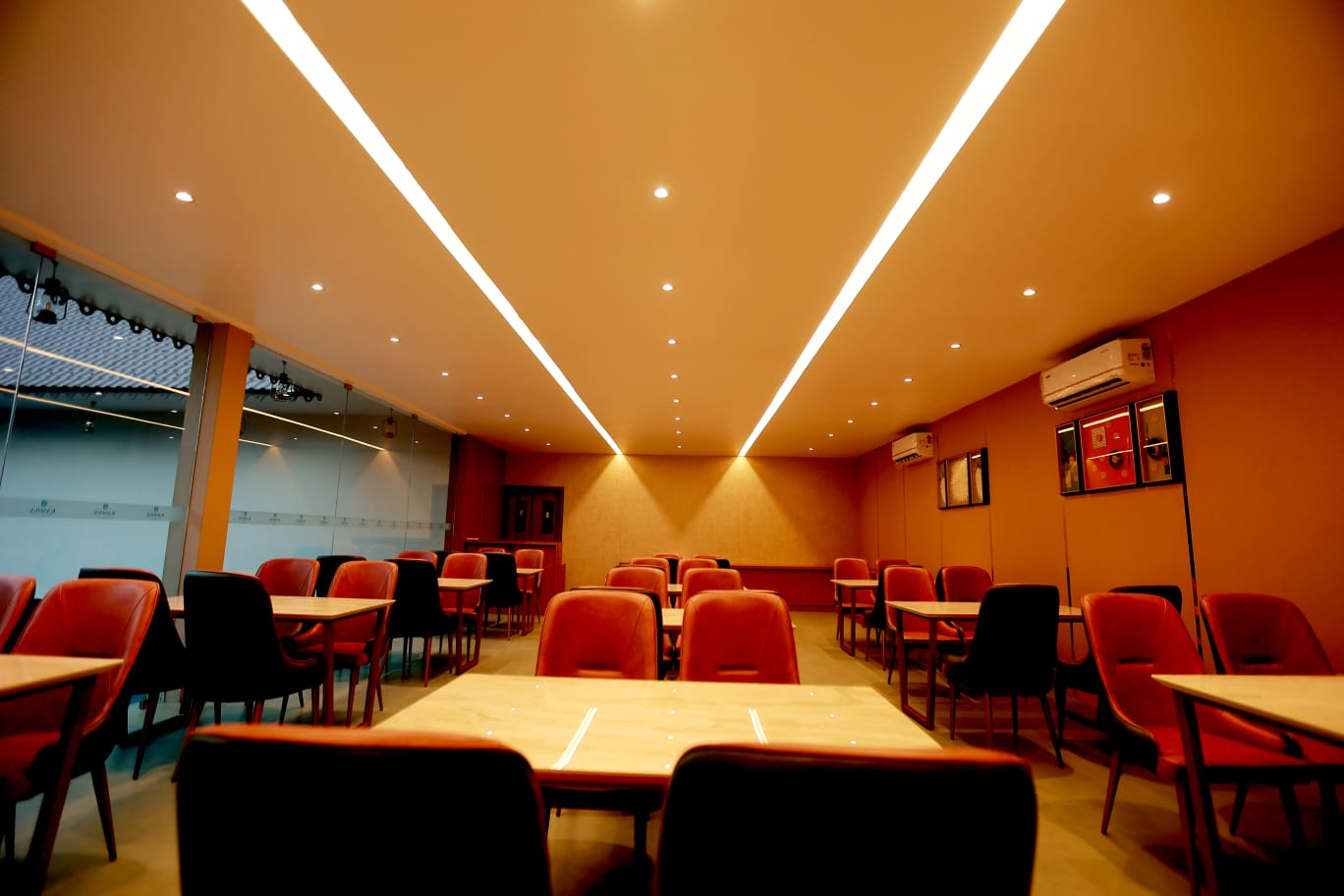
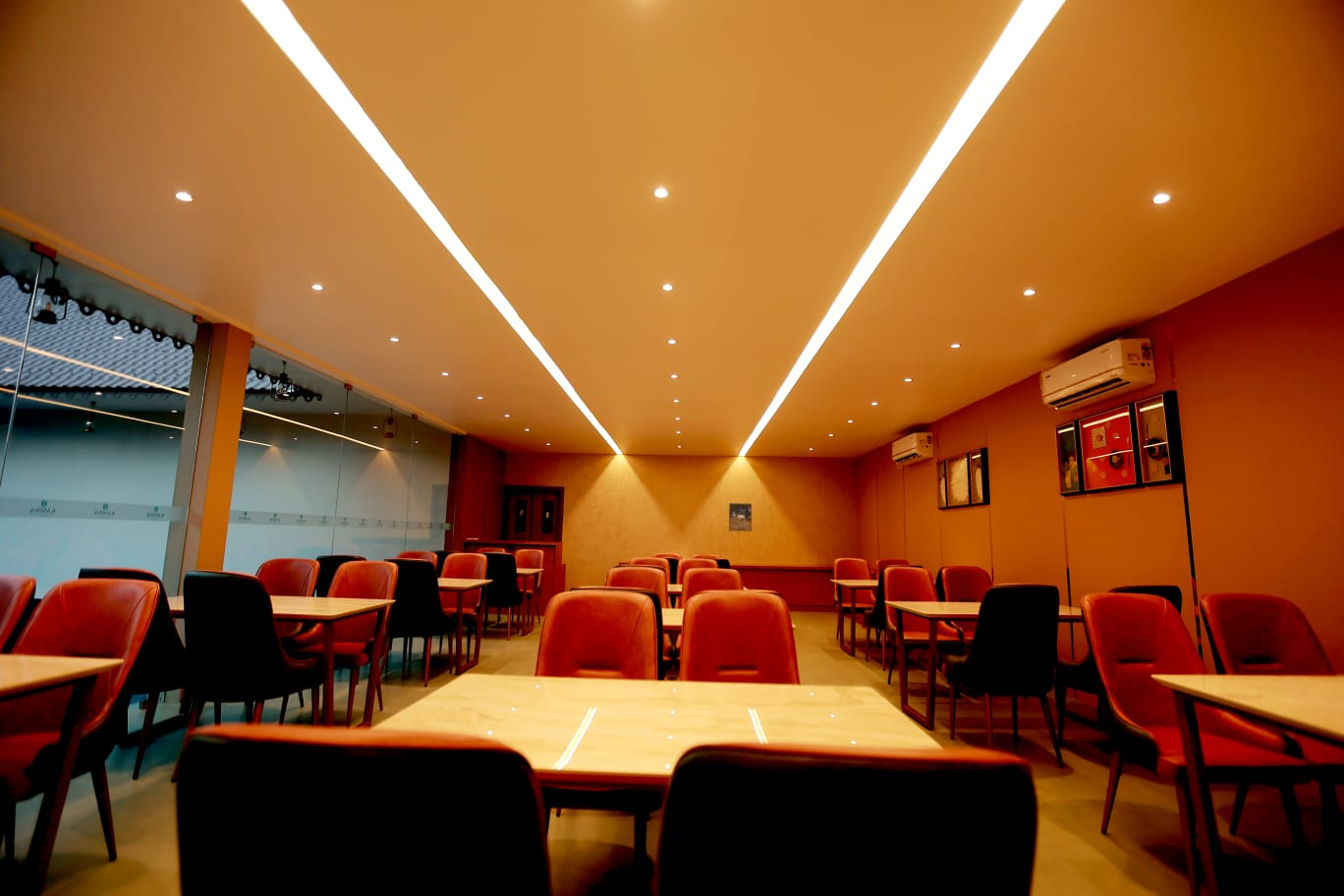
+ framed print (740, 517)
